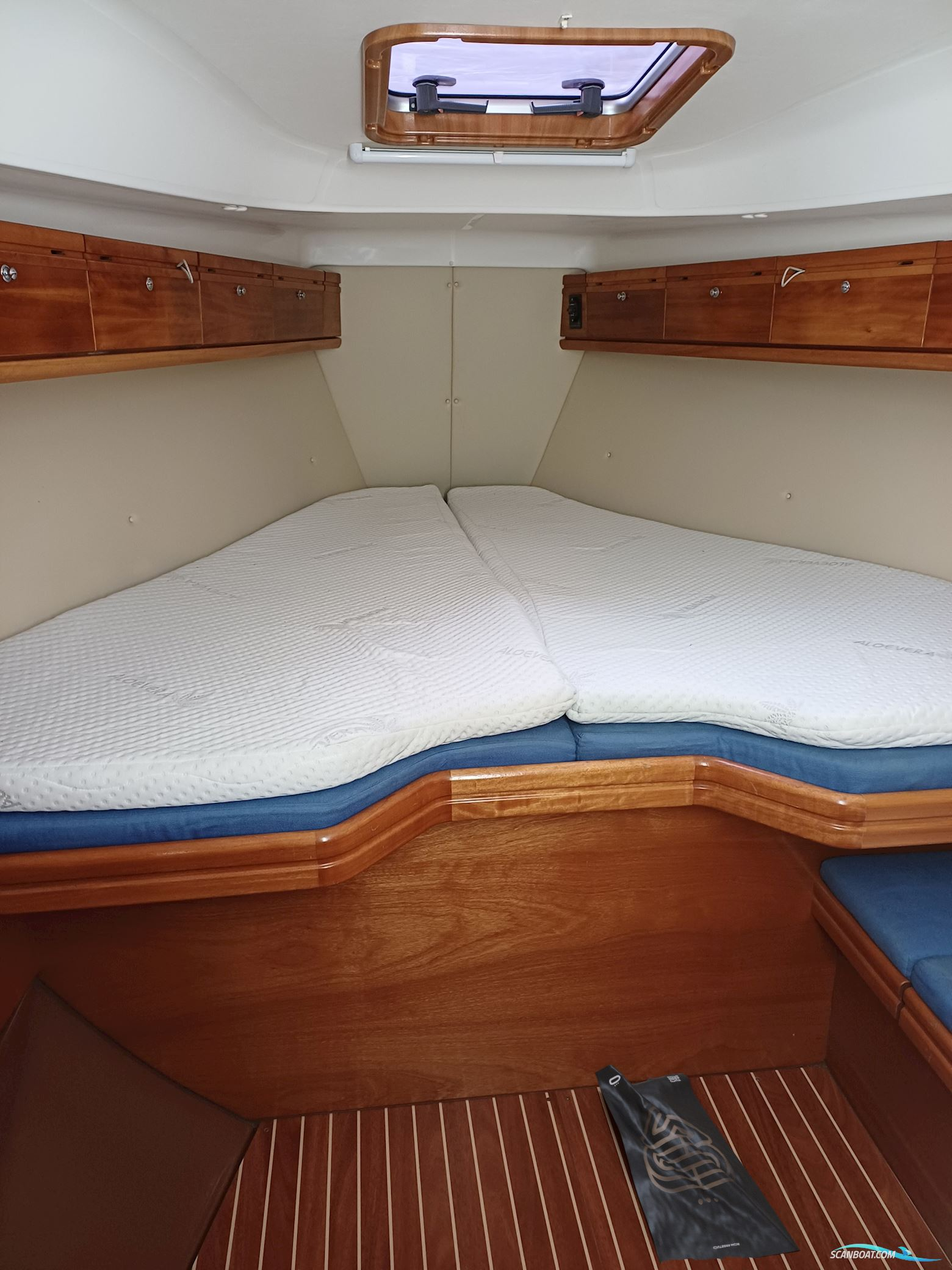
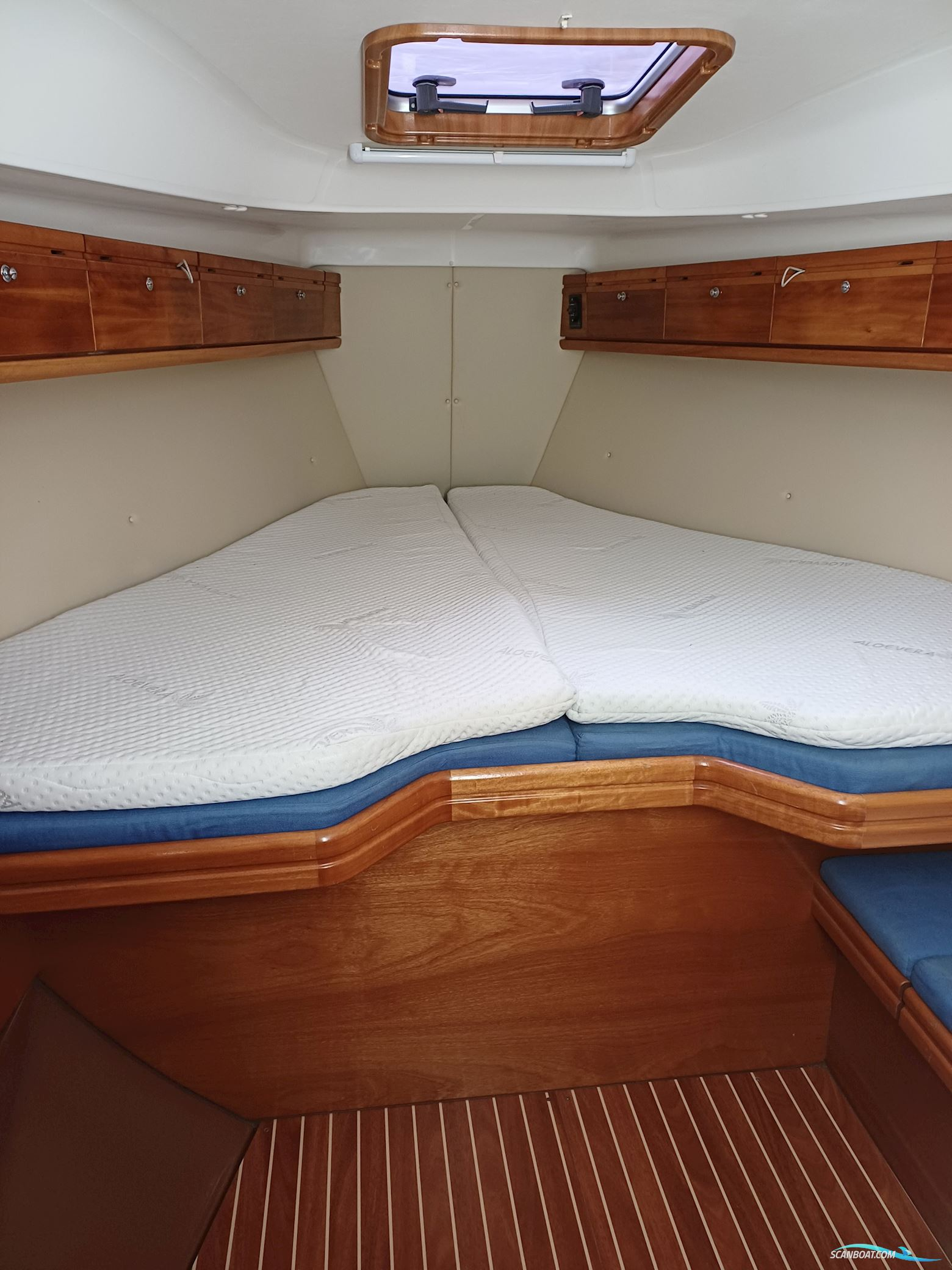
- bag (687, 1149)
